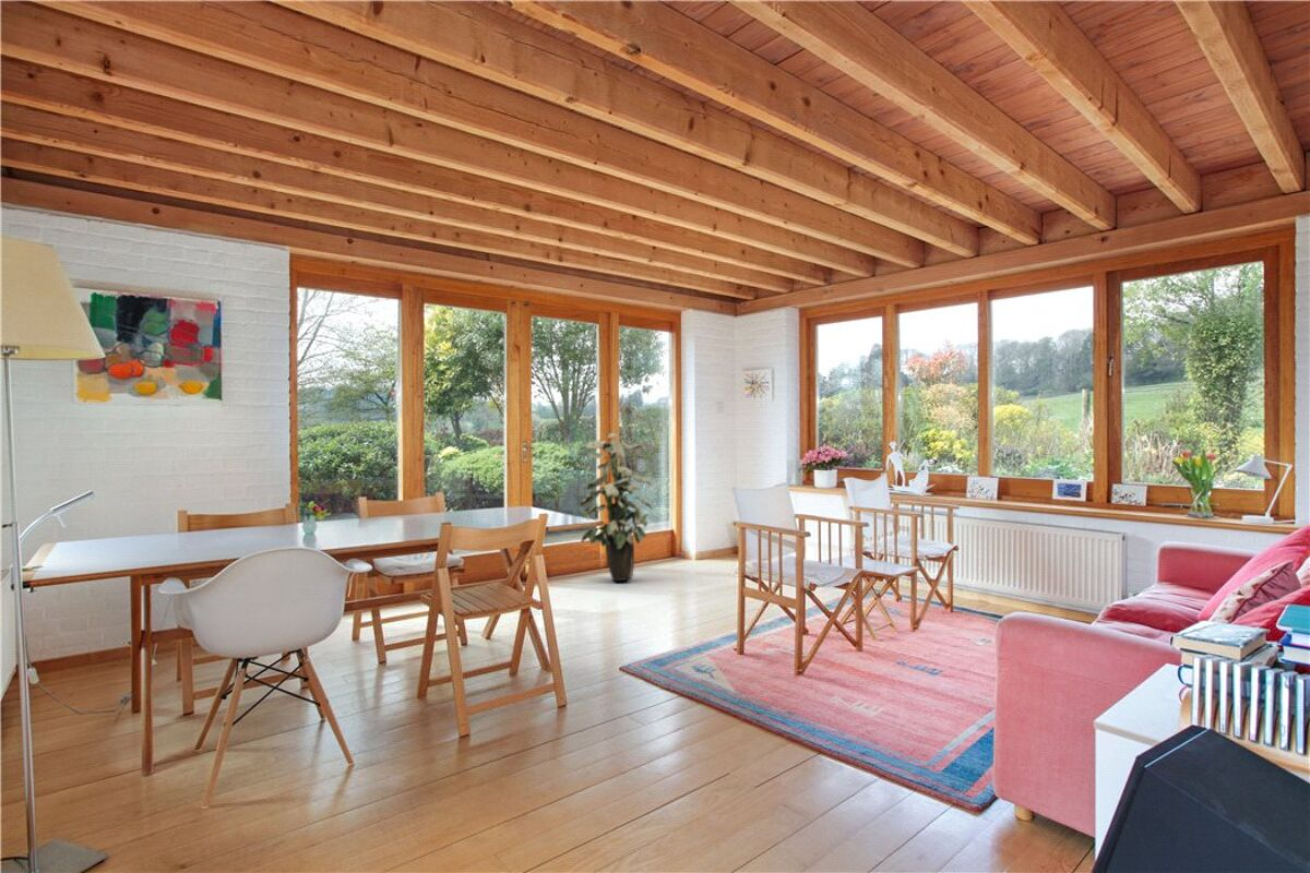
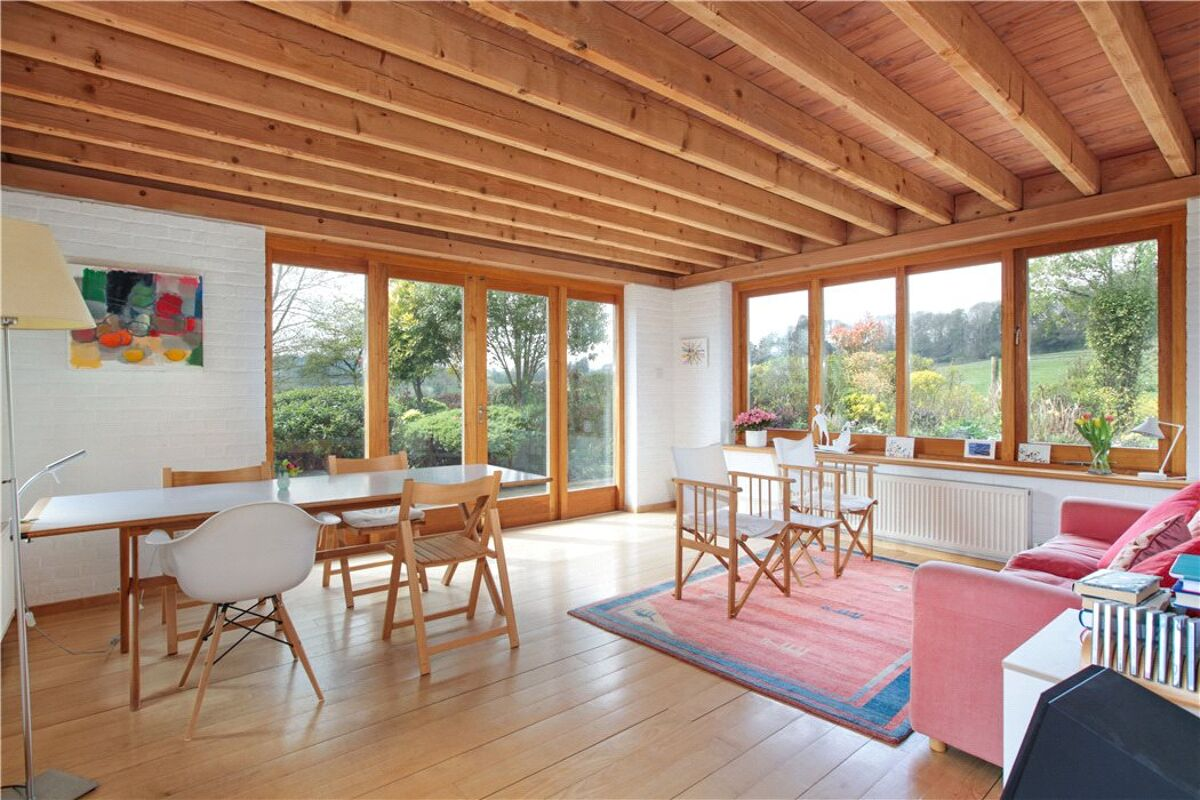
- indoor plant (614, 506)
